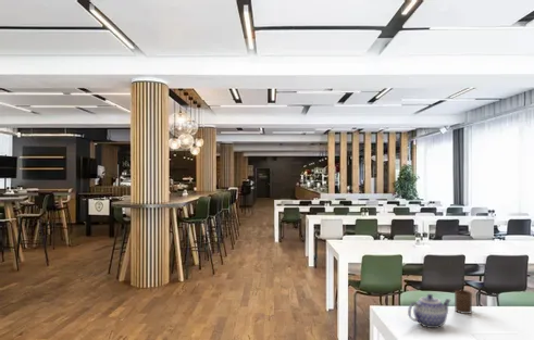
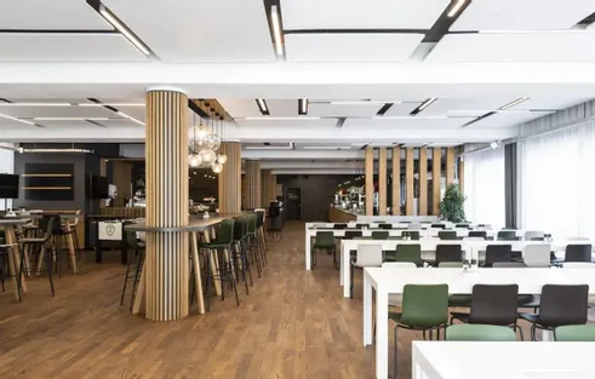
- cup (463, 301)
- teapot (430, 308)
